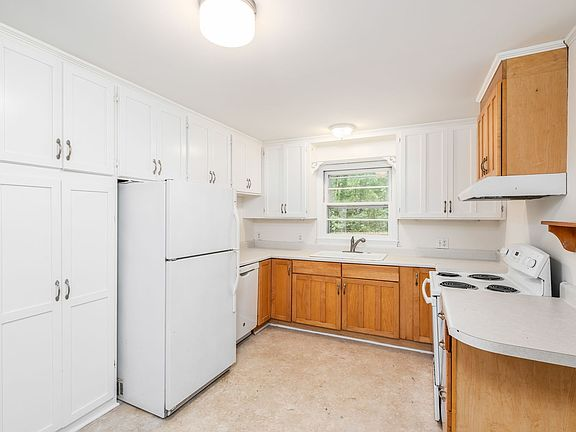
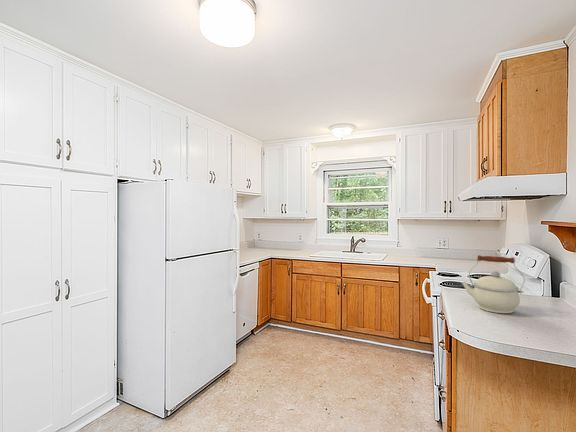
+ kettle (491, 282)
